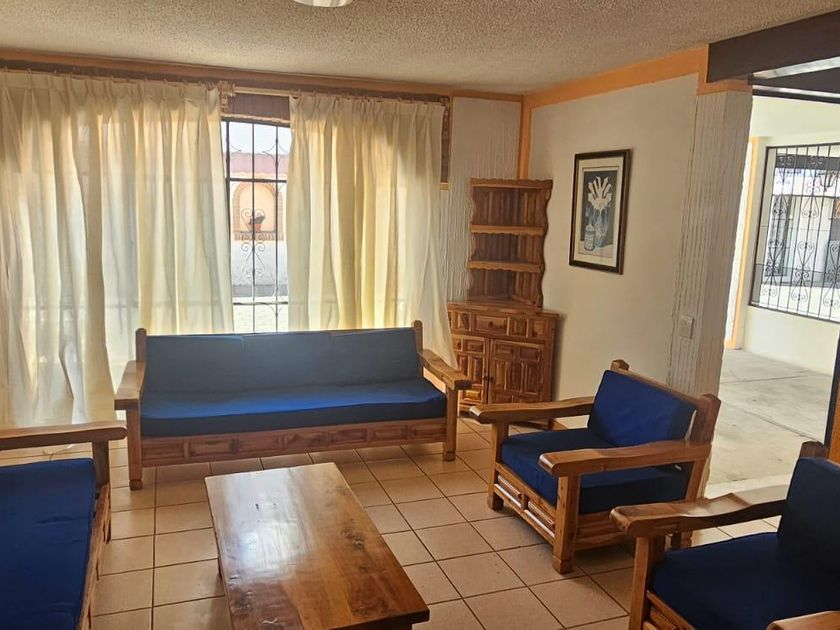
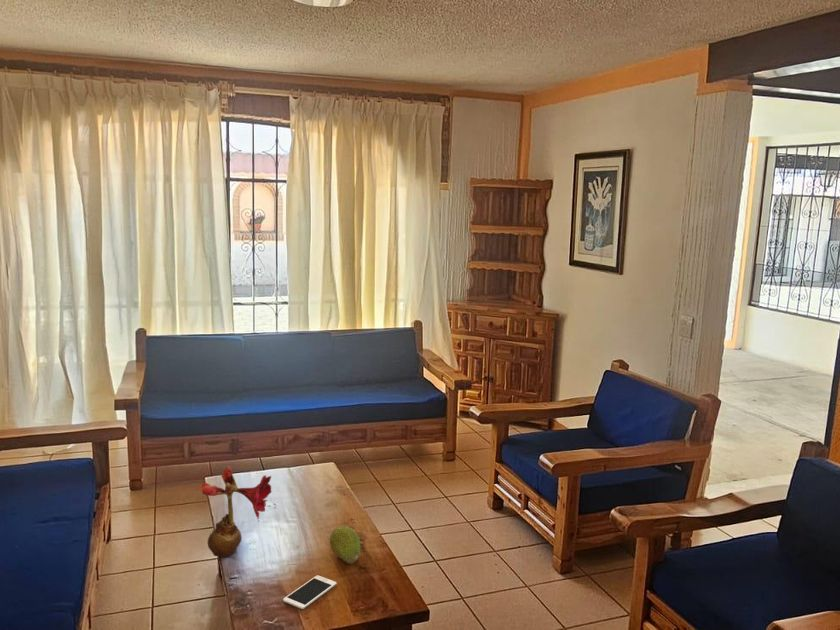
+ flower (232, 511)
+ cell phone (310, 591)
+ fruit (346, 543)
